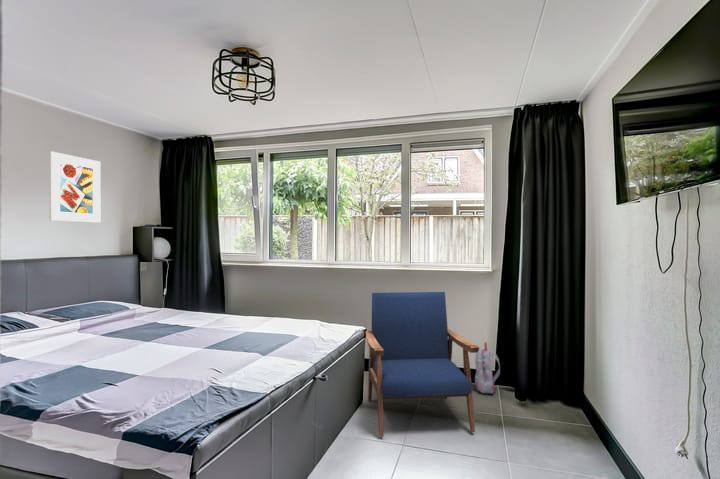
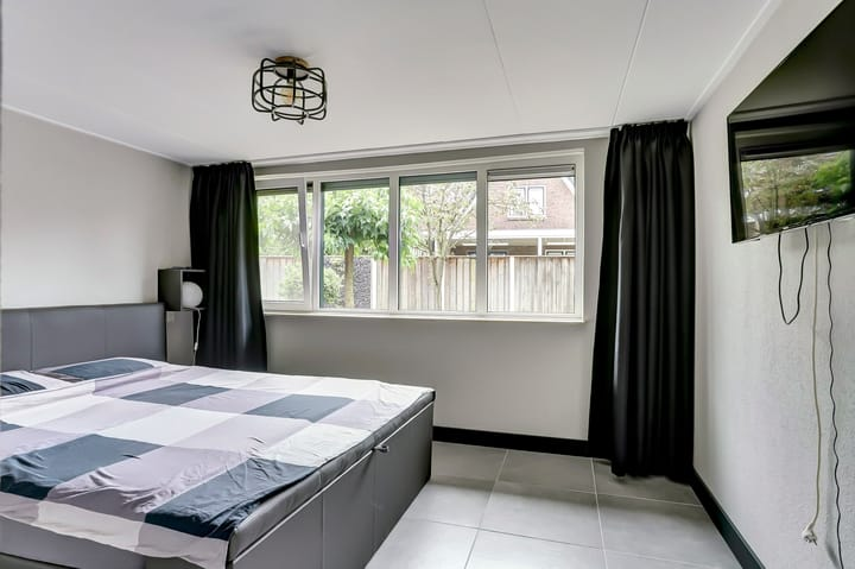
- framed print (76, 189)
- armchair (416, 355)
- backpack (487, 366)
